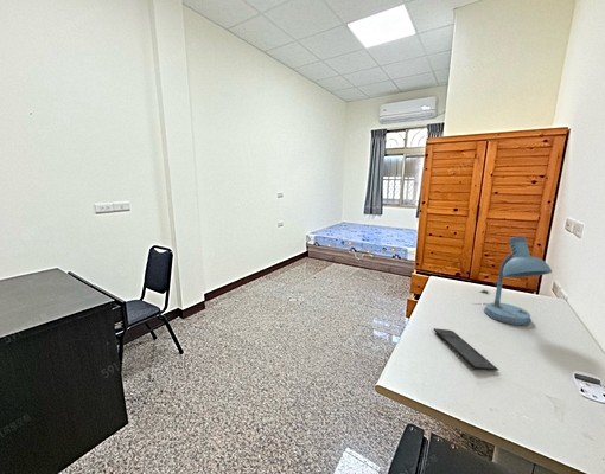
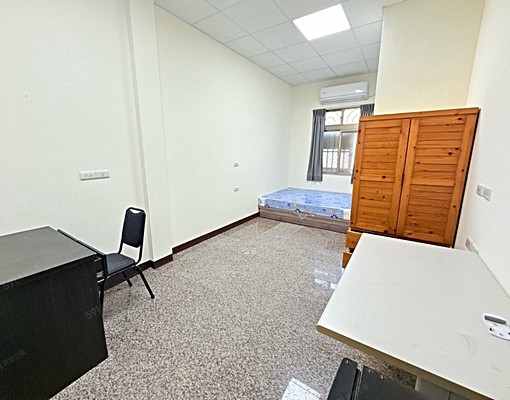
- desk lamp (502, 270)
- keyboard (461, 346)
